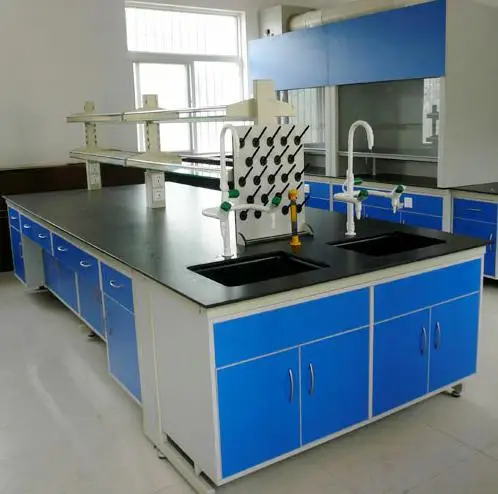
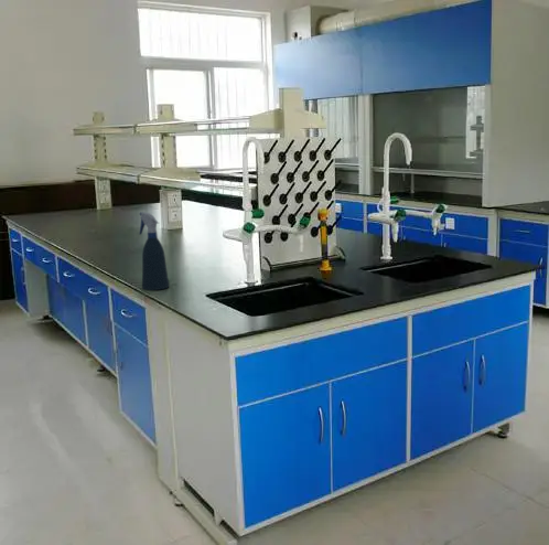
+ spray bottle (151, 250)
